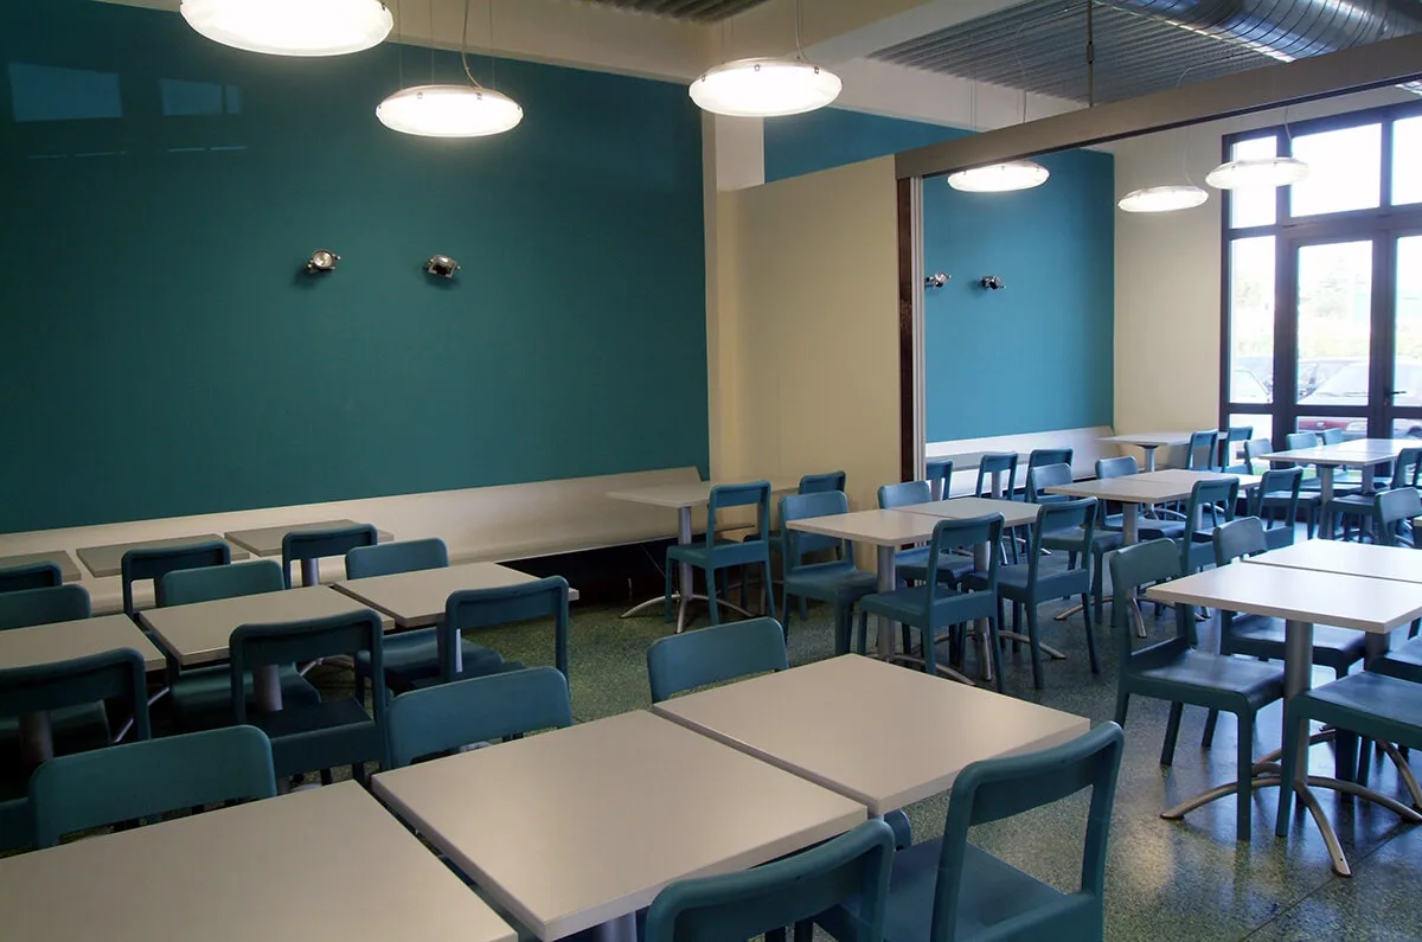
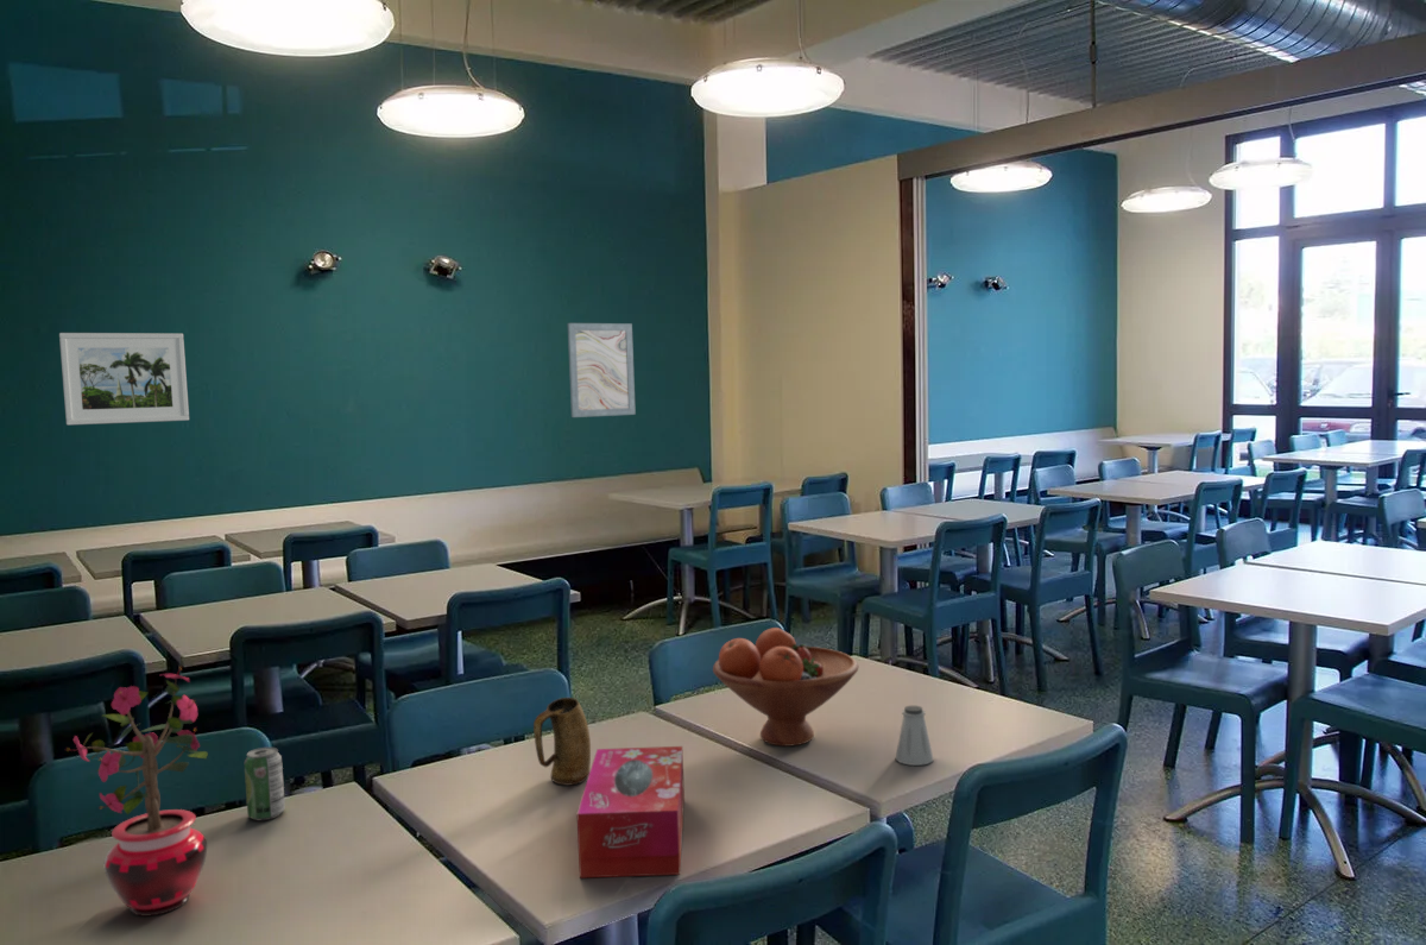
+ potted plant (154, 792)
+ beverage can (264, 782)
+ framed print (126, 378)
+ tissue box (635, 806)
+ fruit bowl (785, 686)
+ mug (559, 742)
+ saltshaker (914, 733)
+ wall art (601, 370)
